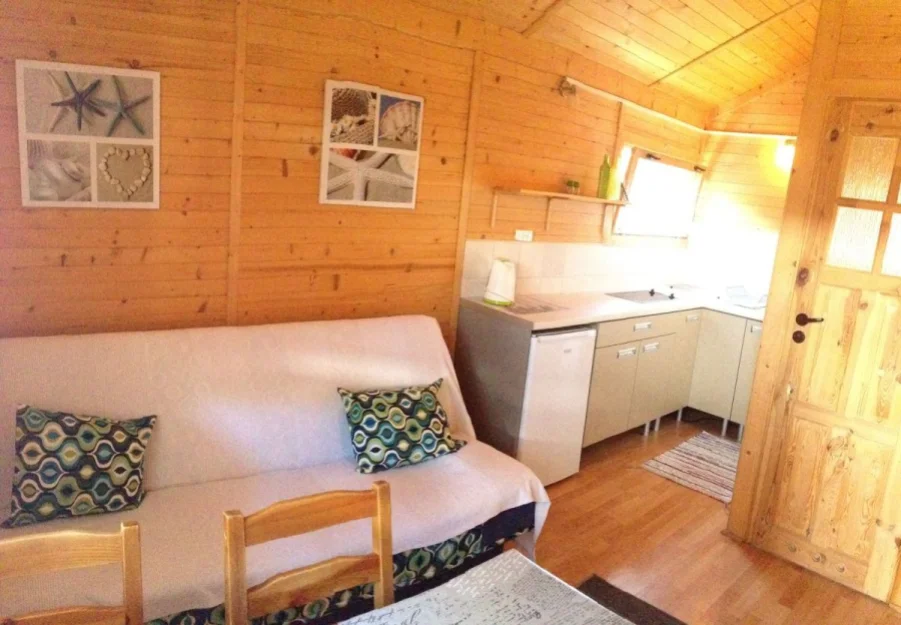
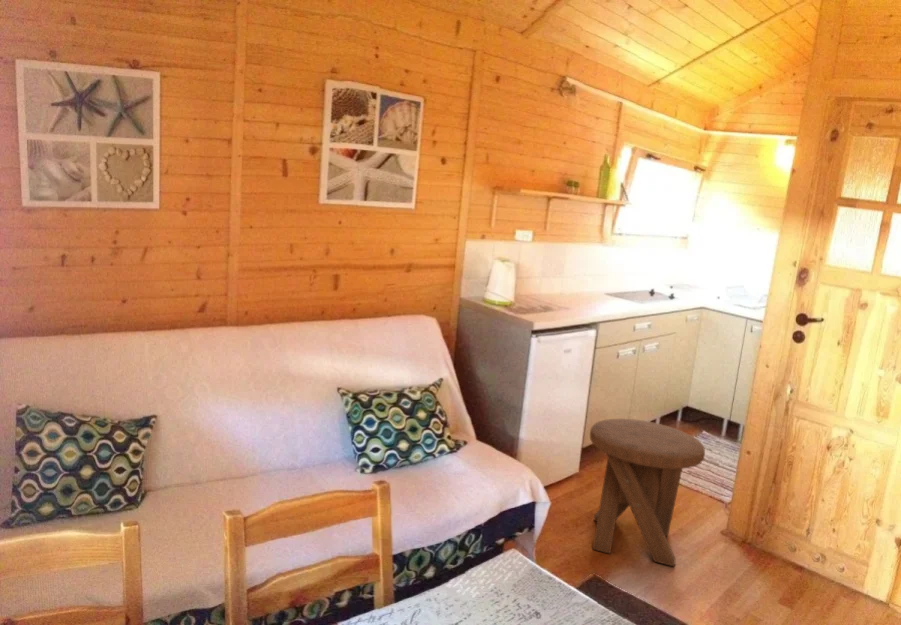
+ music stool (639, 488)
